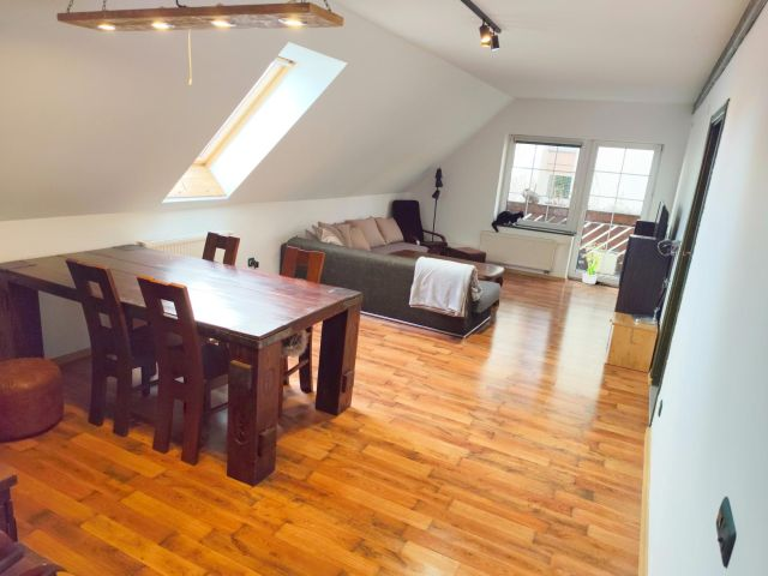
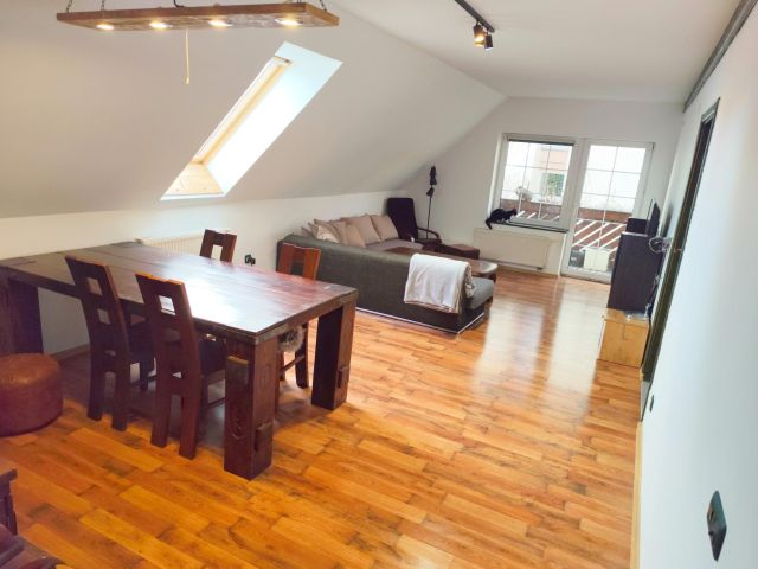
- potted plant (589, 262)
